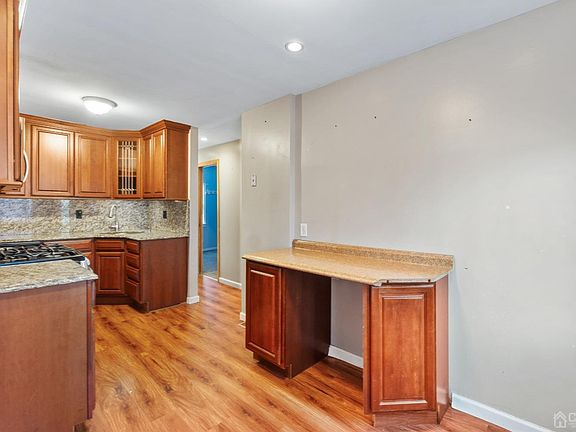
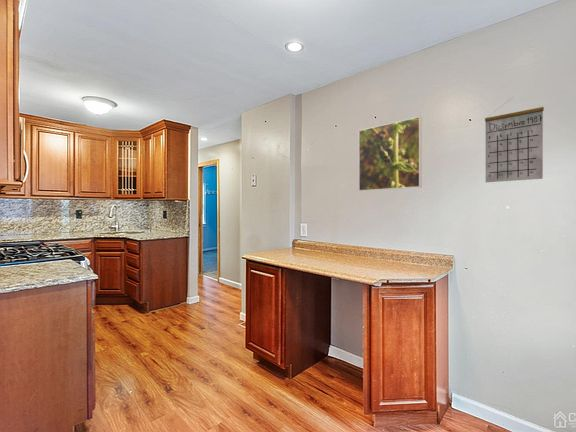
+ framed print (387, 156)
+ calendar (512, 138)
